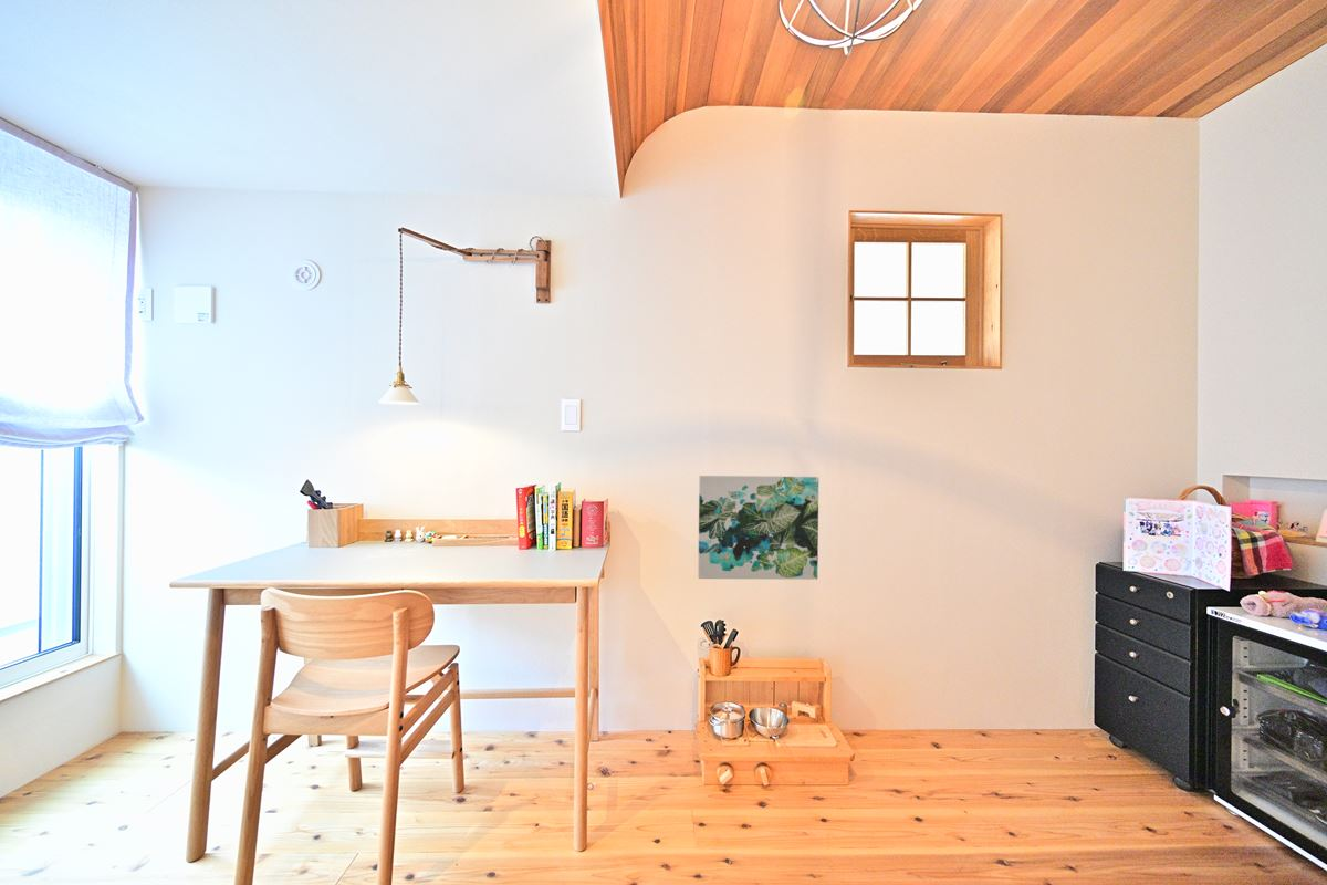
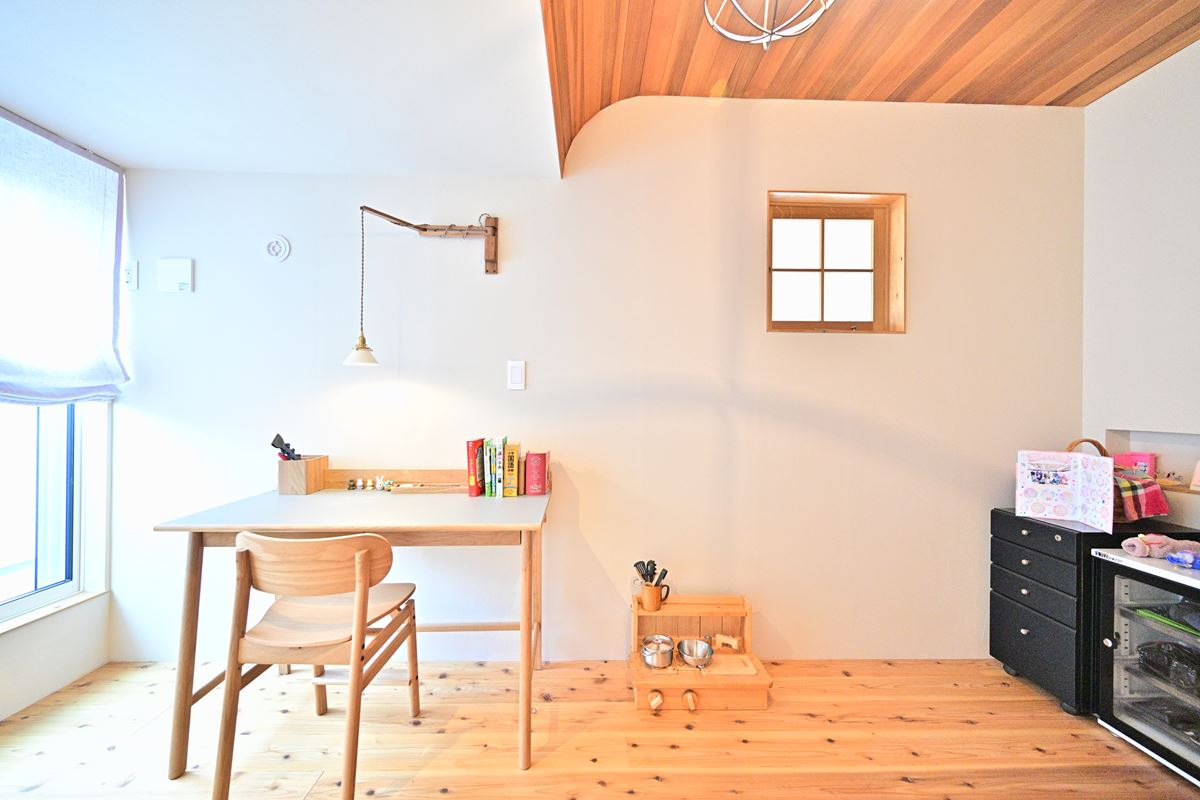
- wall art (757, 527)
